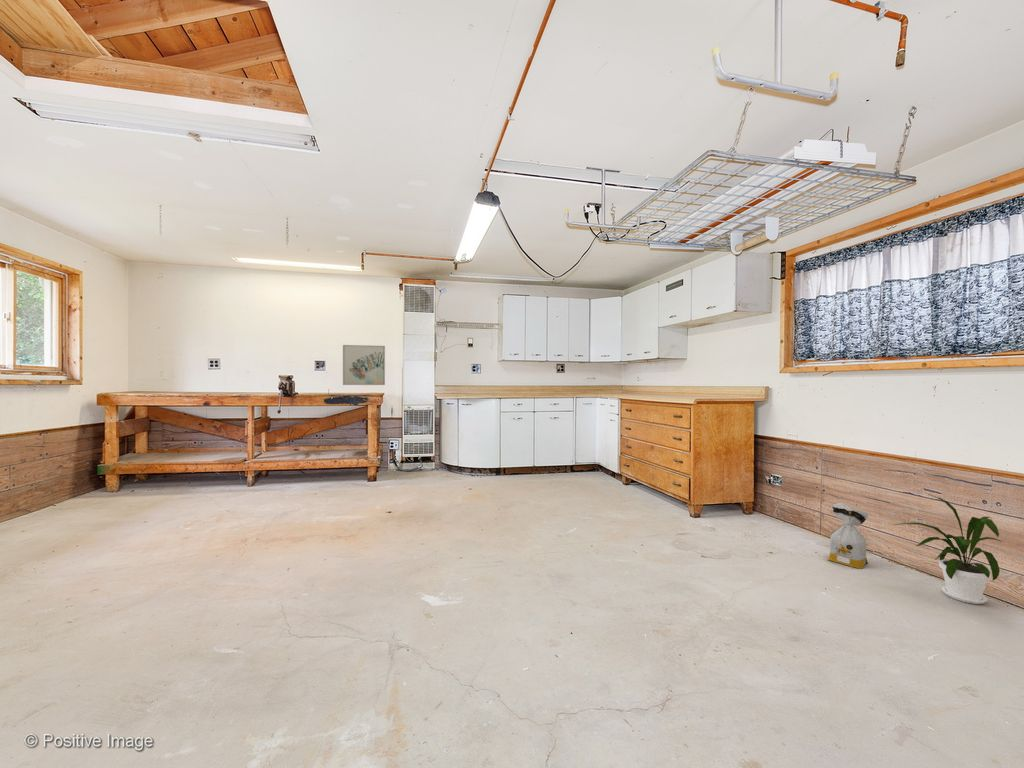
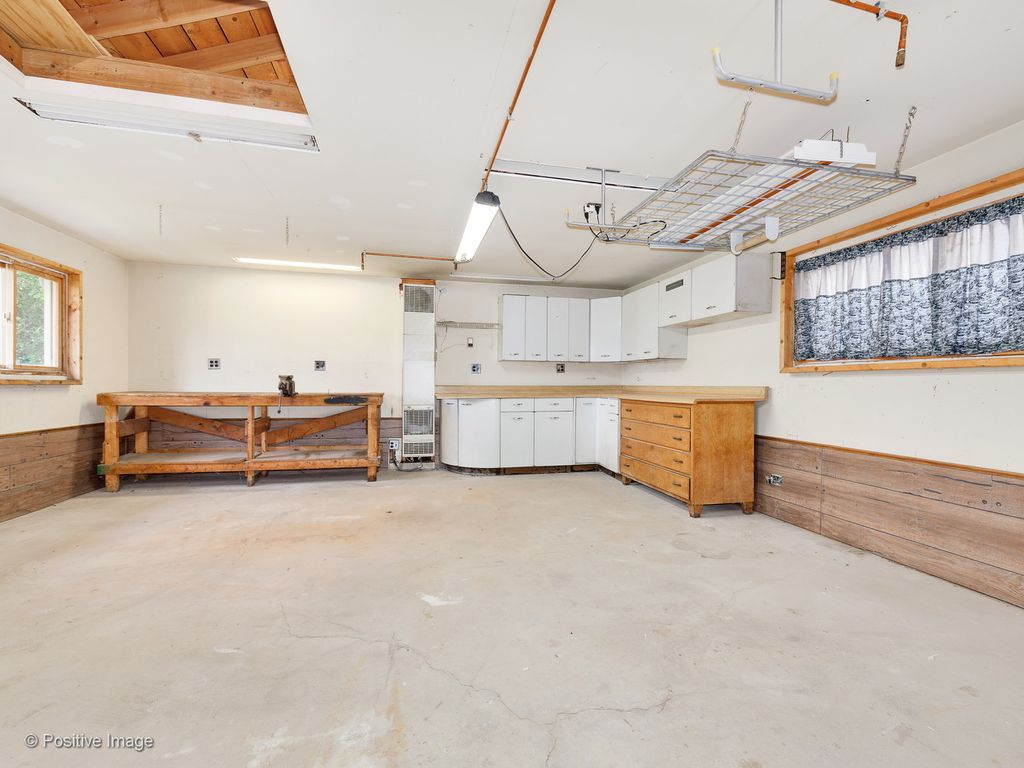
- bag (847, 532)
- wall art (364, 365)
- house plant (960, 549)
